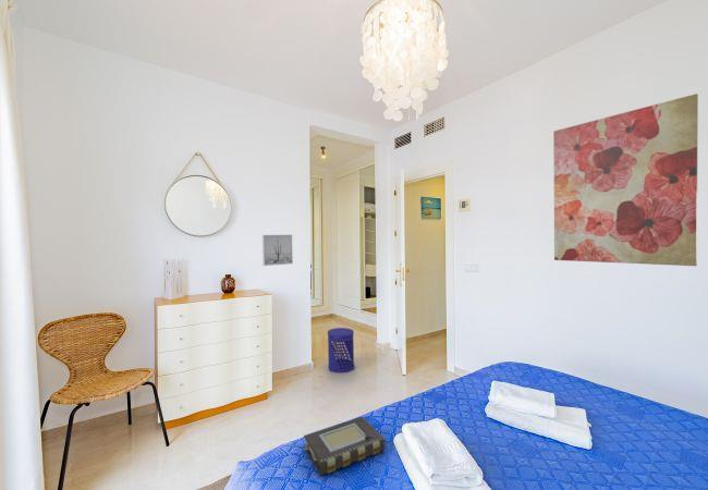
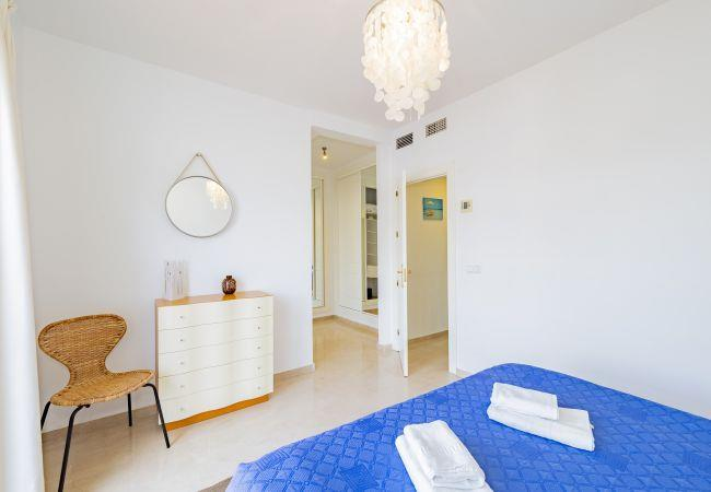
- waste bin (341, 350)
- wall art (615, 189)
- wall art (278, 249)
- book (343, 440)
